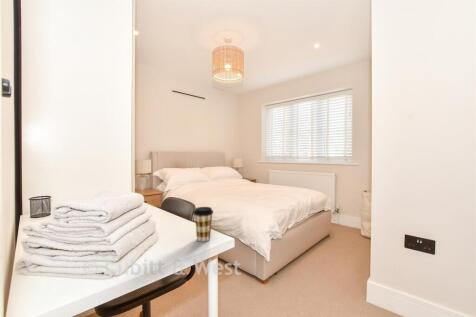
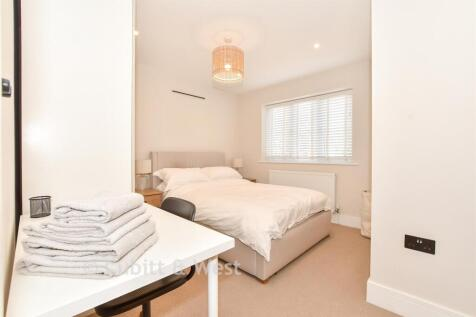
- coffee cup (203, 223)
